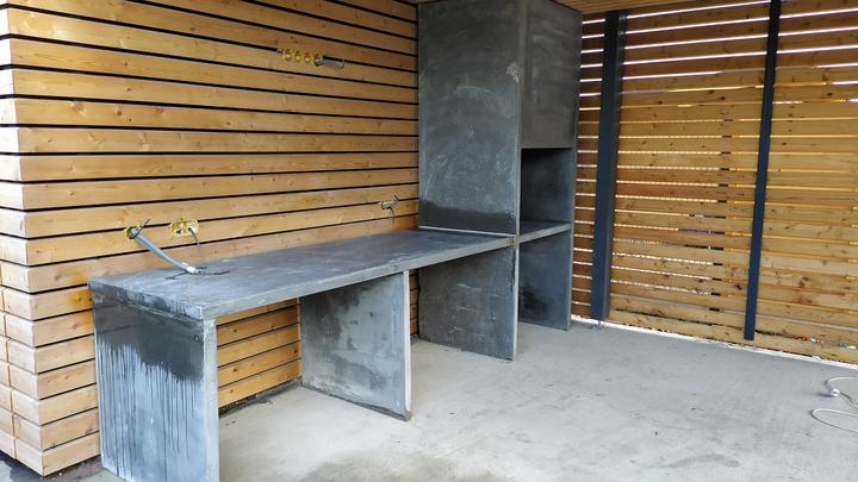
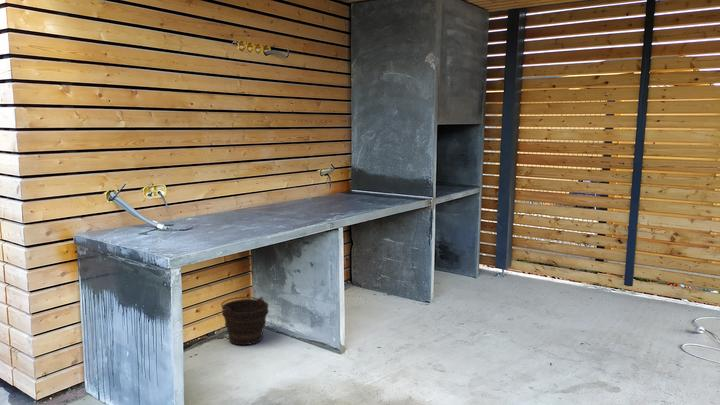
+ bucket (245, 320)
